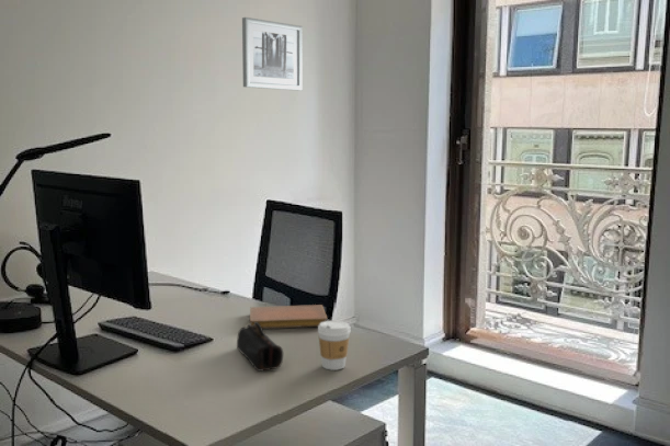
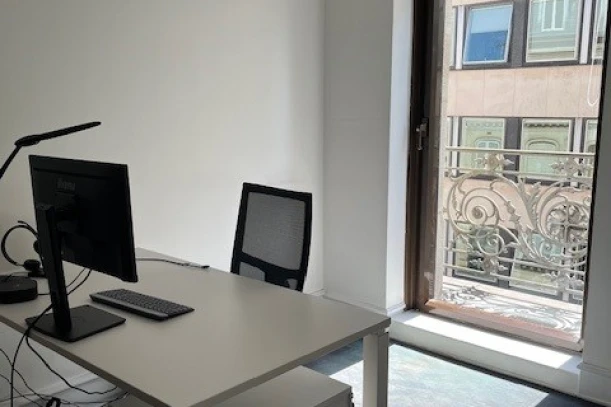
- pencil case (259, 340)
- wall art (273, 55)
- coffee cup (333, 344)
- notebook (287, 316)
